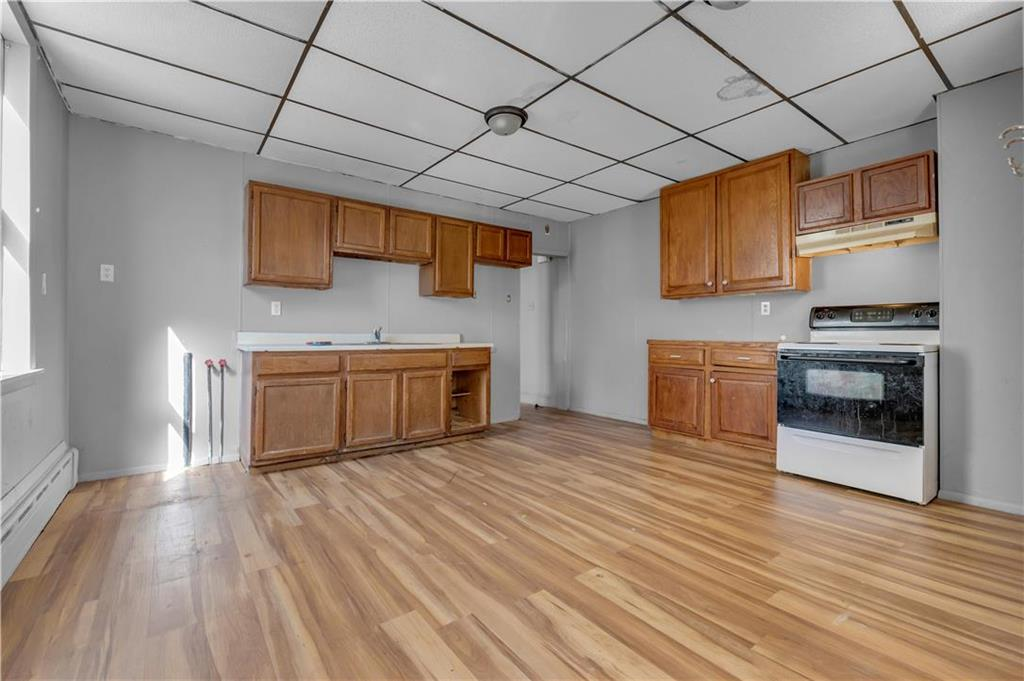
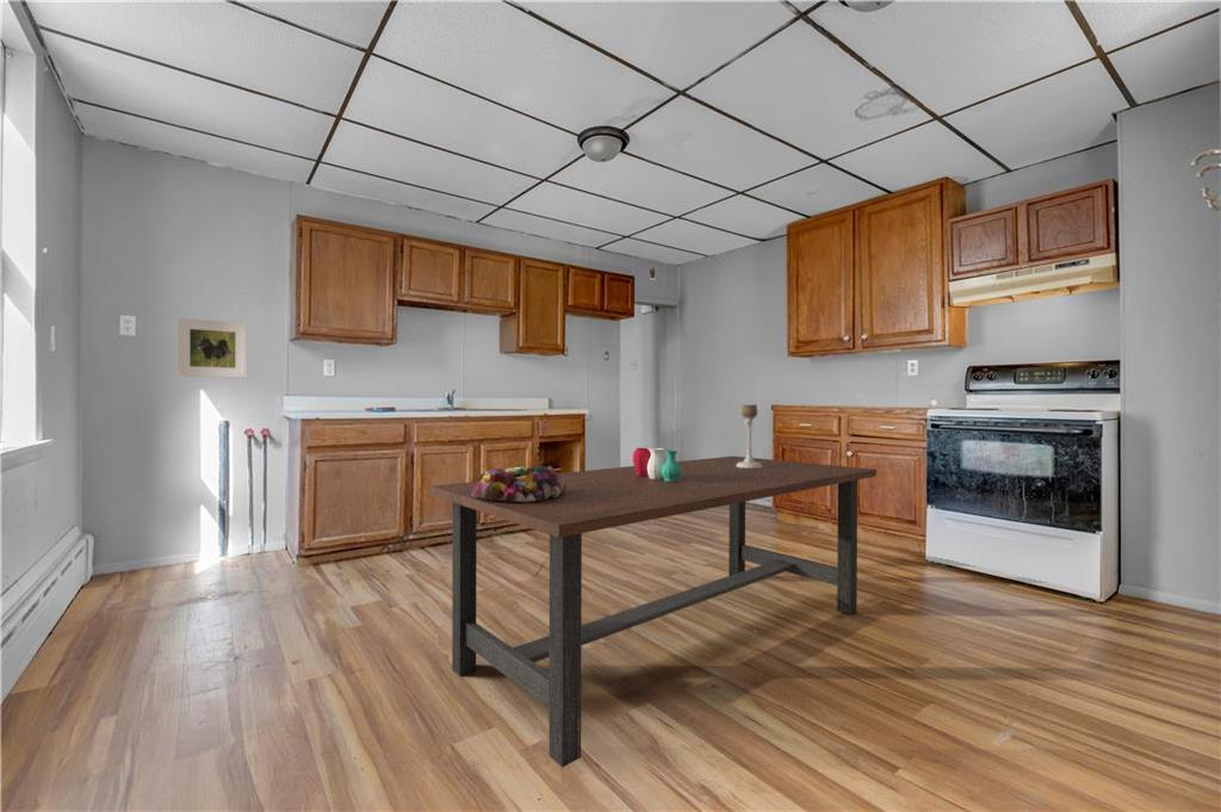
+ dining table (692, 588)
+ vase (656, 463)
+ candle holder (749, 435)
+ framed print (212, 348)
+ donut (520, 479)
